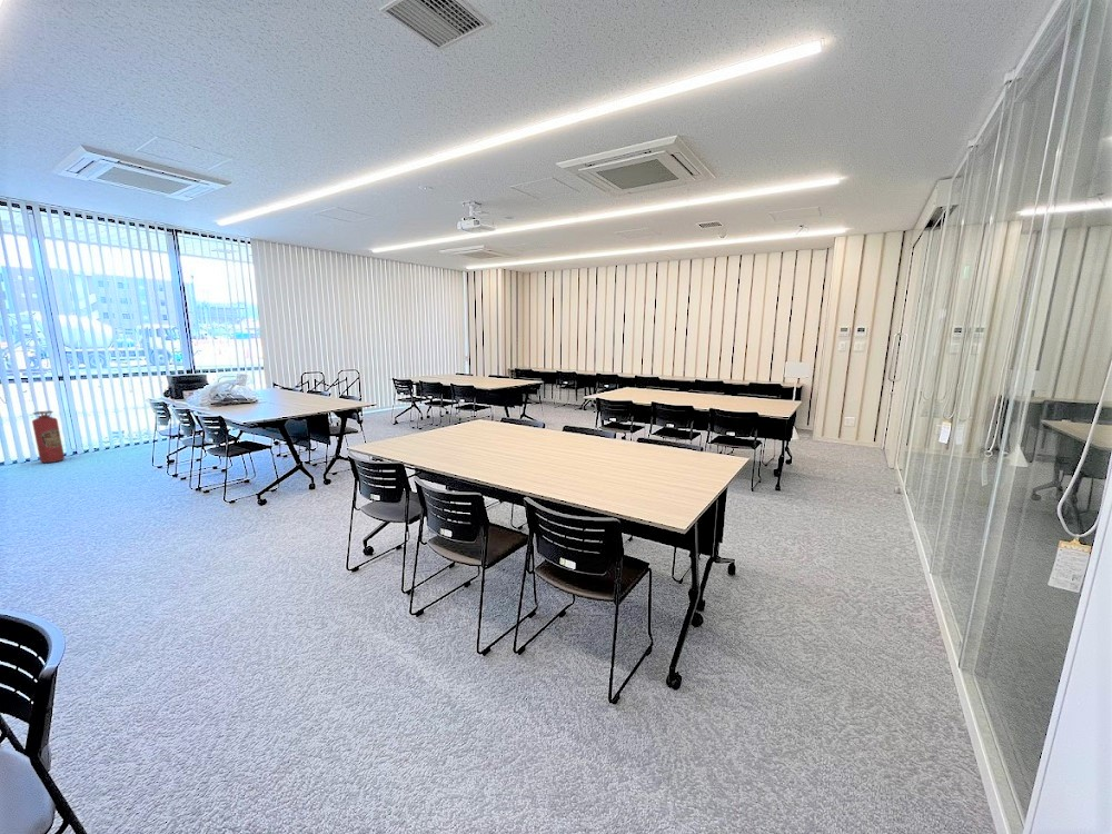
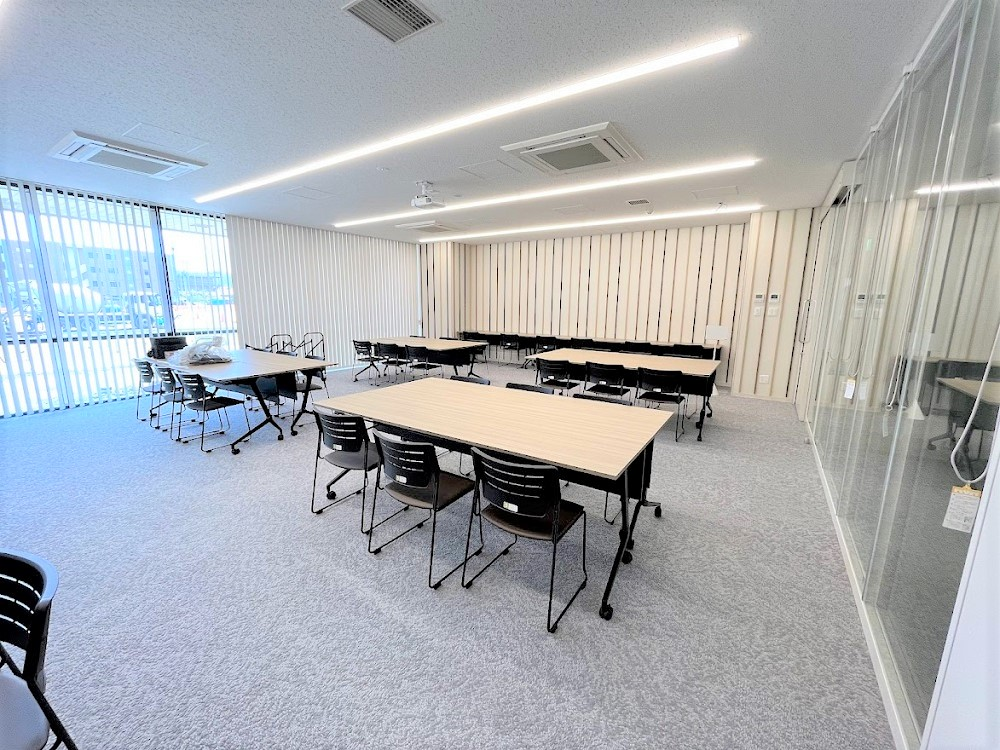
- fire extinguisher (48, 436)
